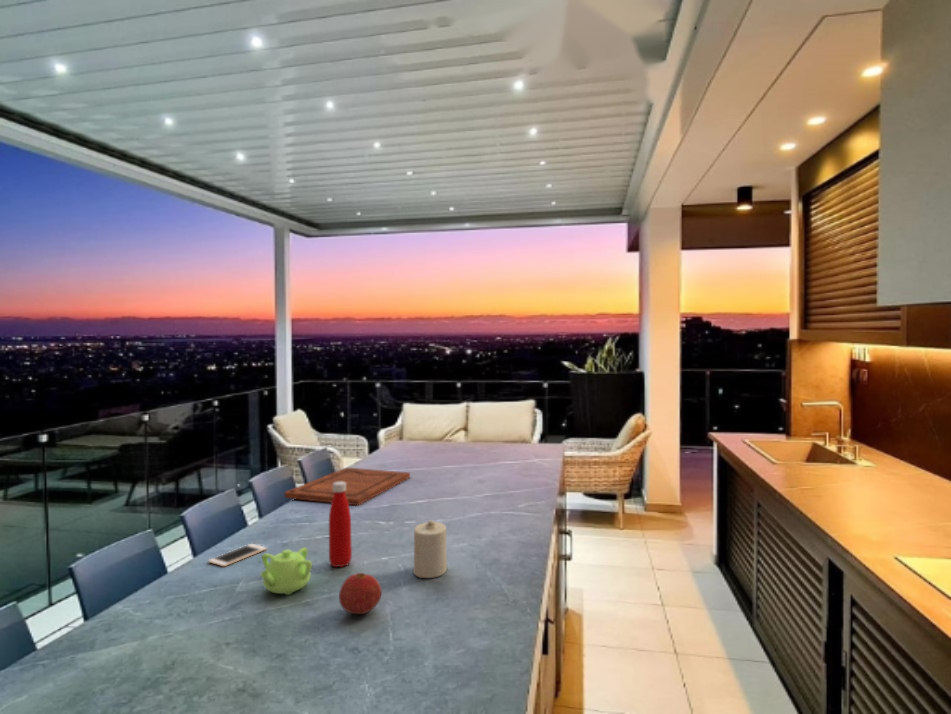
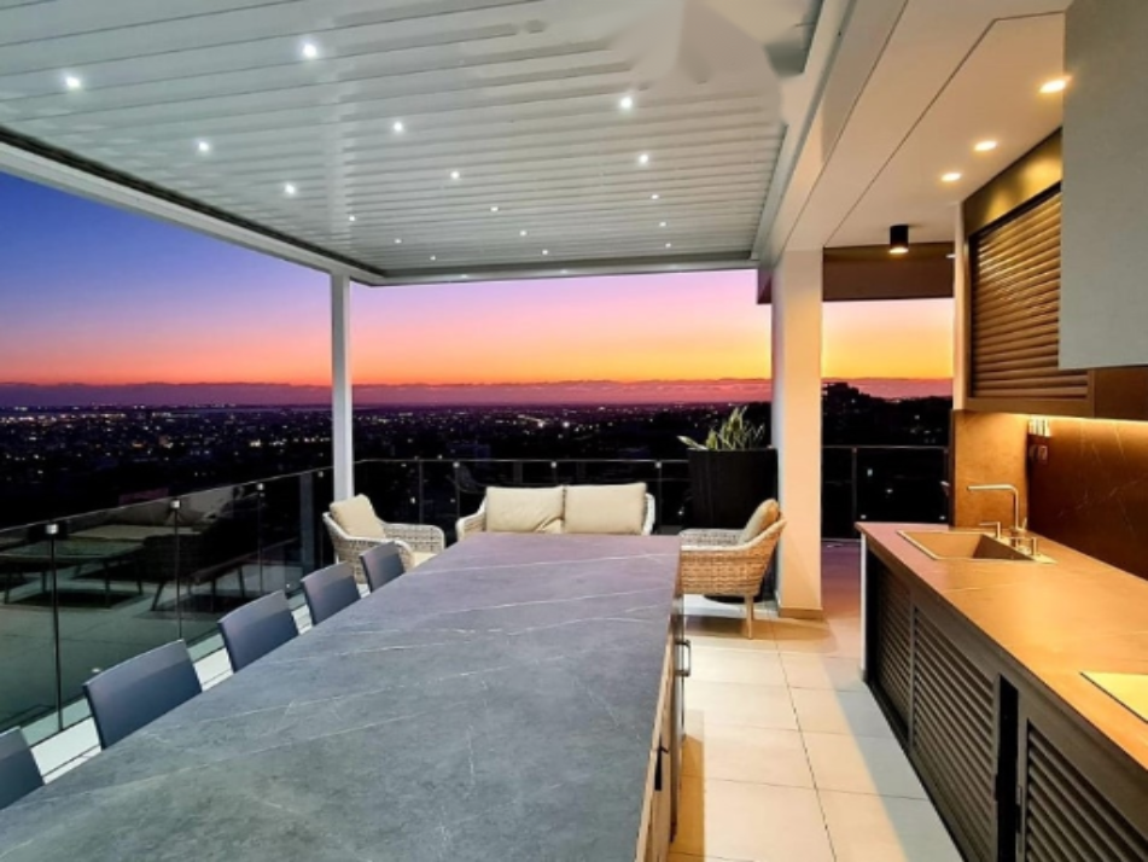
- fruit (360, 592)
- bottle (339, 523)
- candle (430, 544)
- teapot (285, 570)
- cutting board (351, 484)
- cell phone (238, 554)
